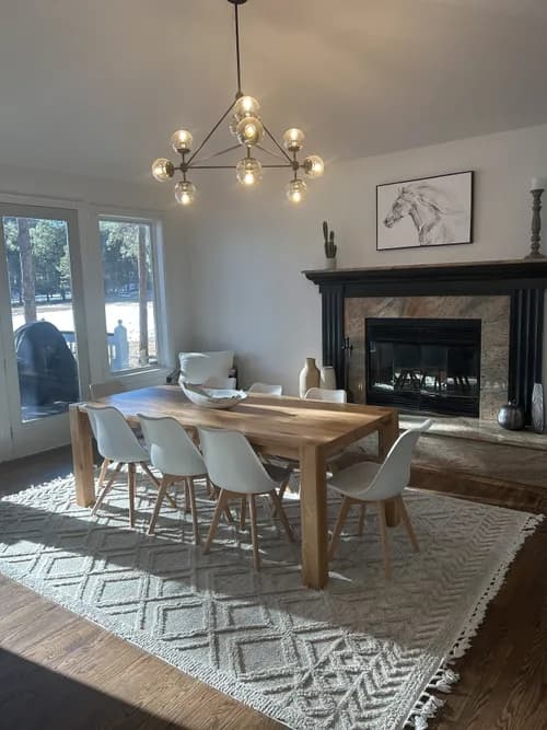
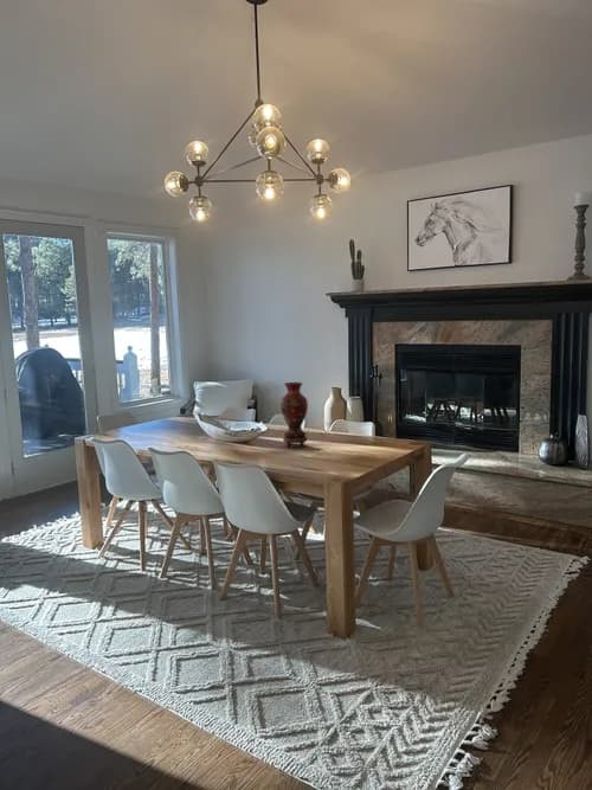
+ vase (294, 415)
